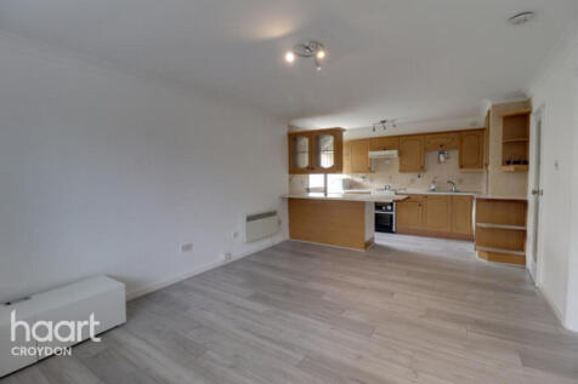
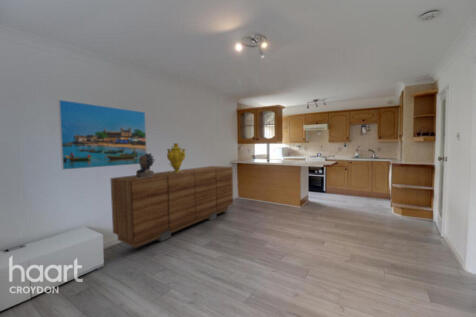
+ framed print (109, 136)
+ sculpture bust (145, 164)
+ sideboard (184, 198)
+ decorative urn (176, 158)
